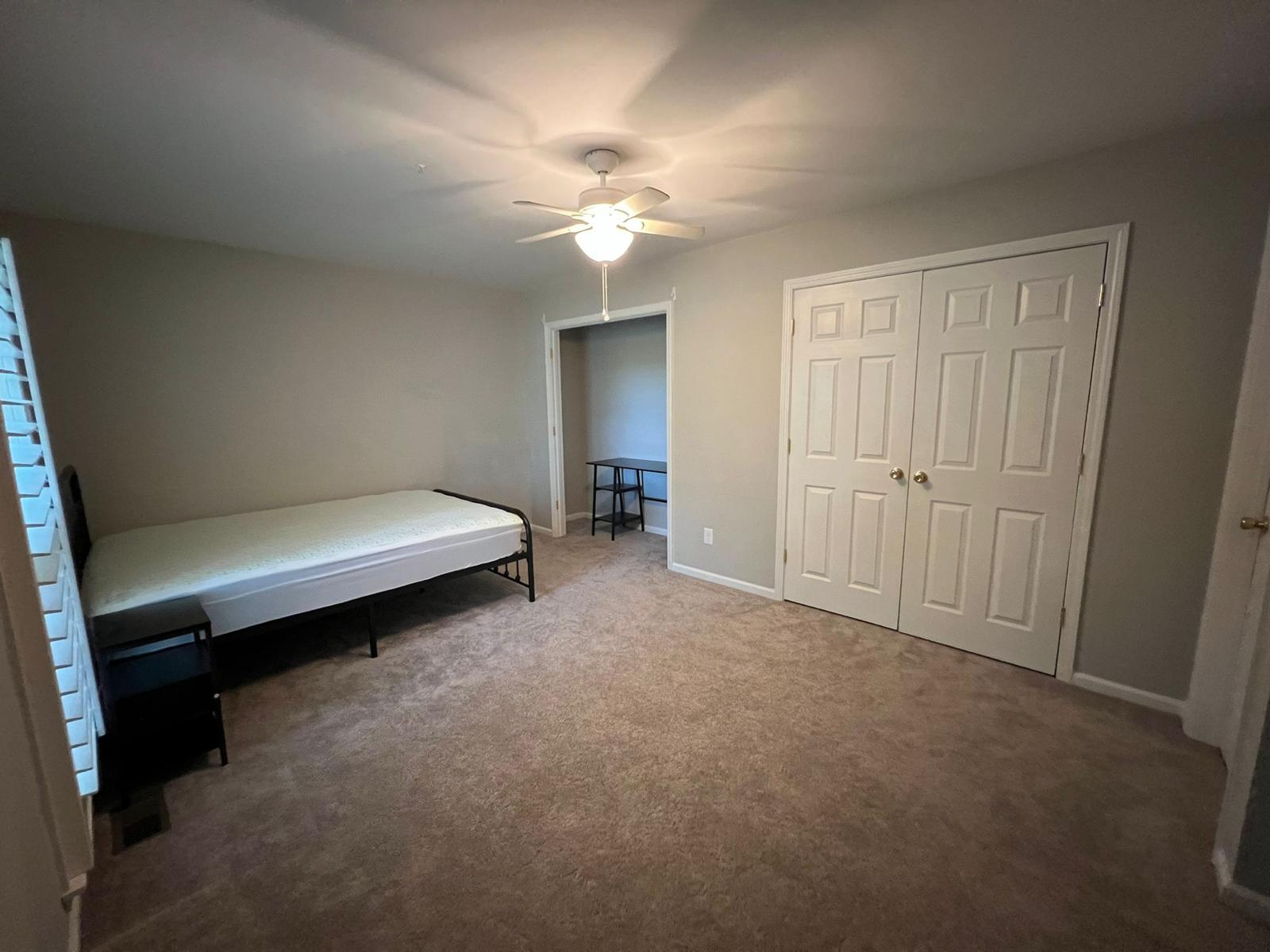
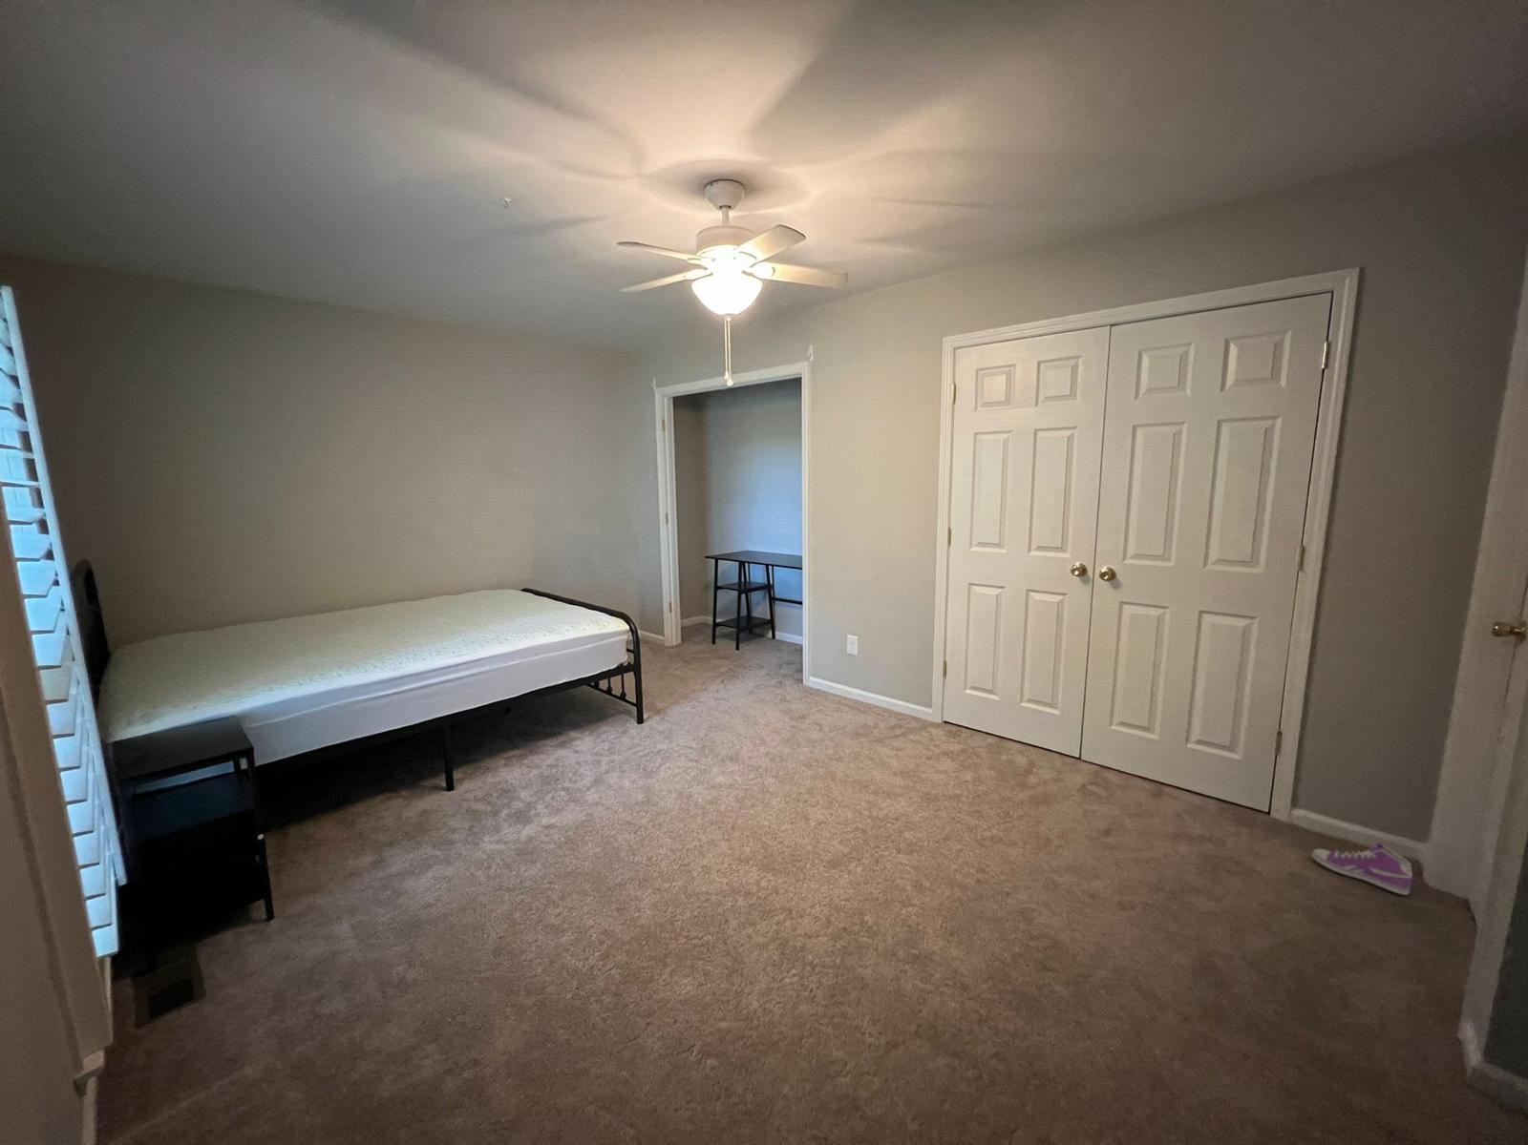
+ sneaker (1361, 856)
